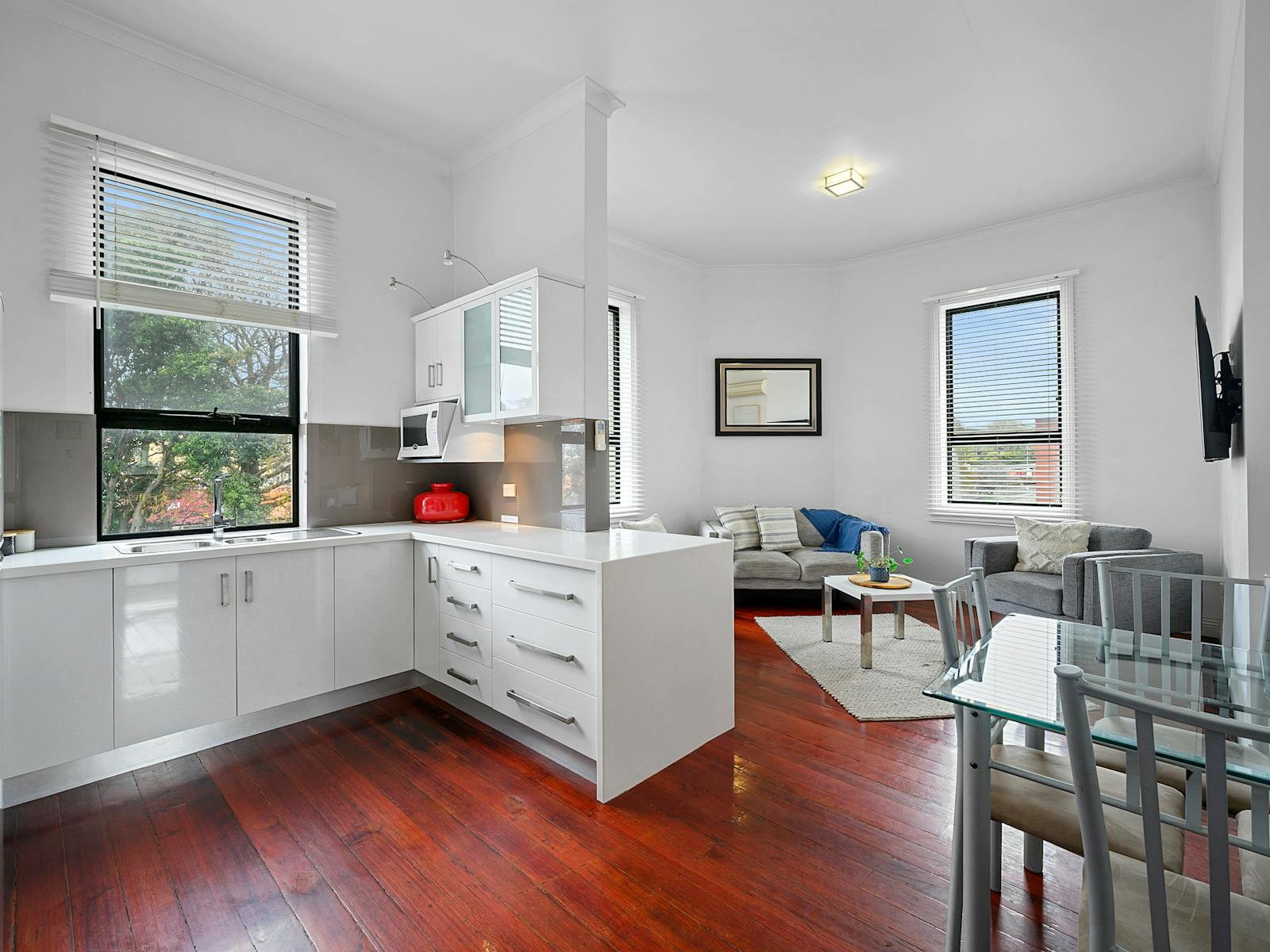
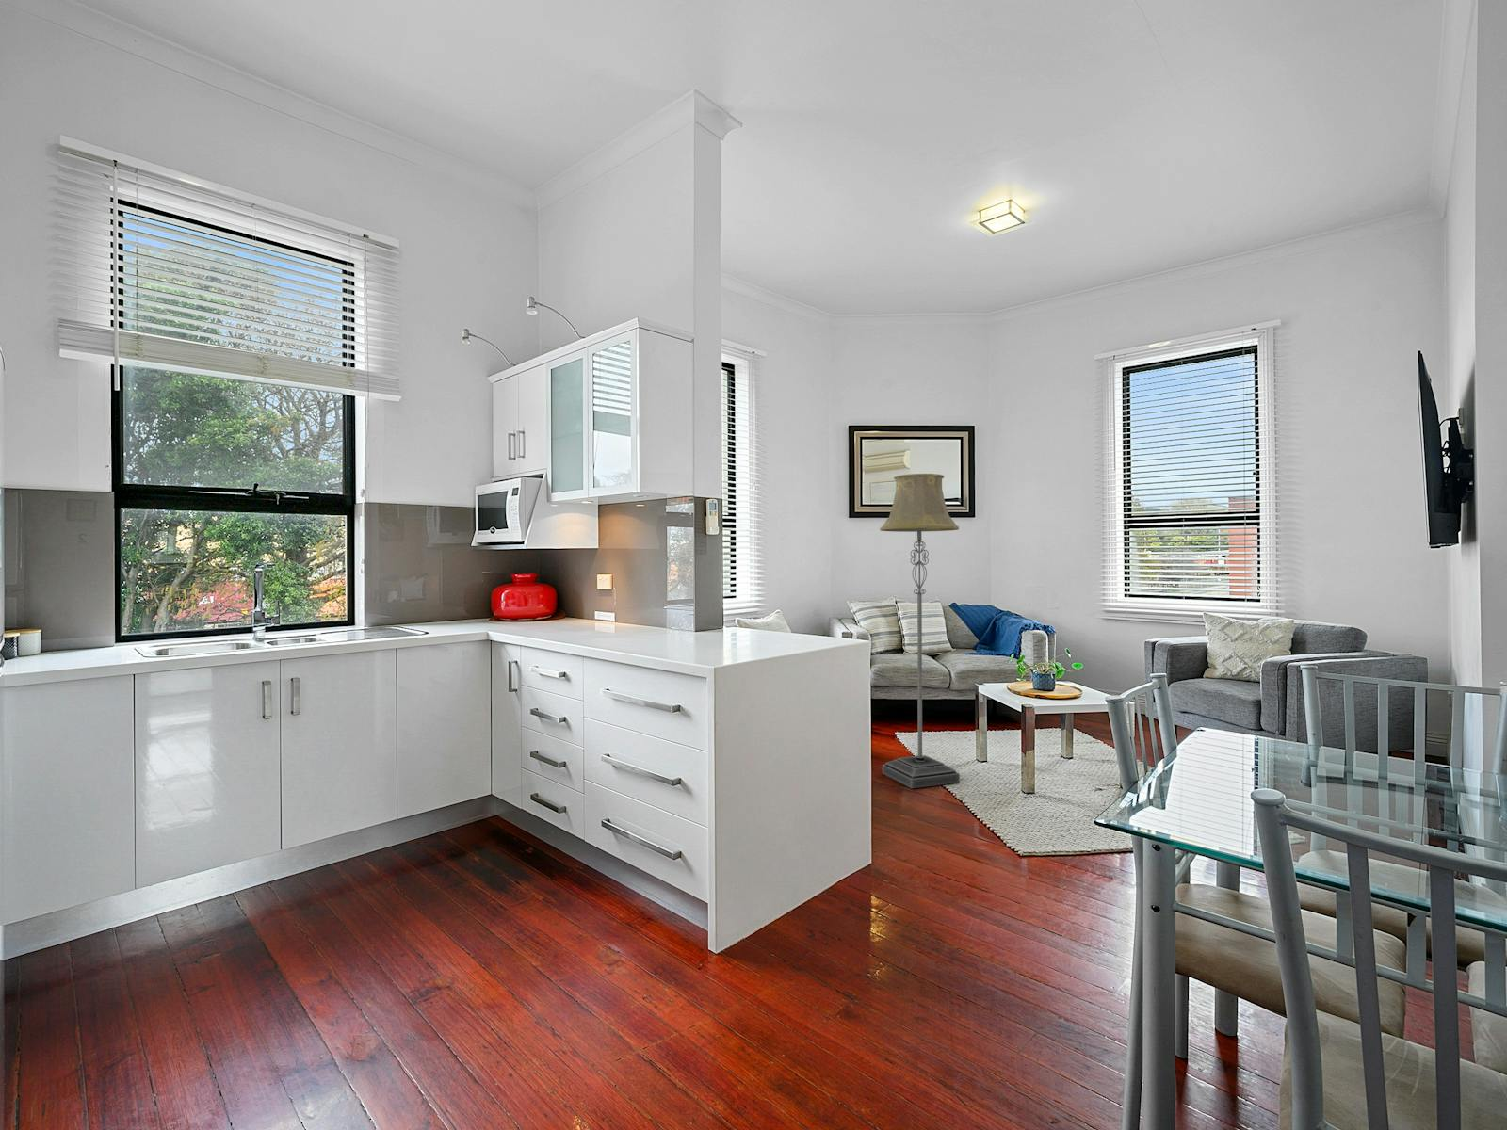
+ floor lamp (920, 627)
